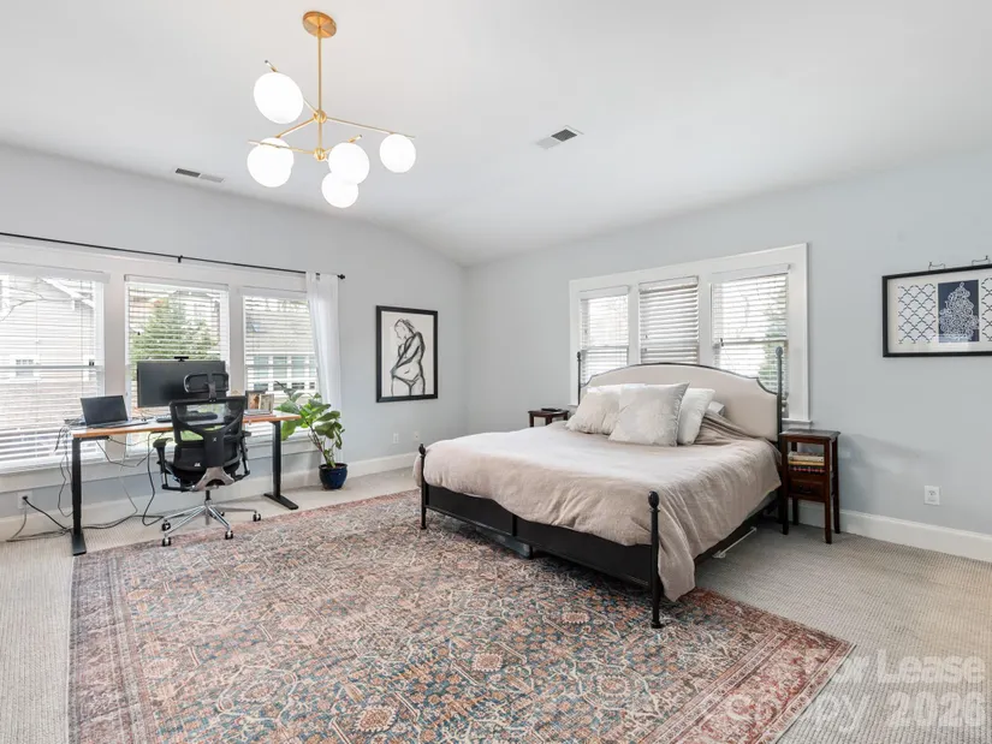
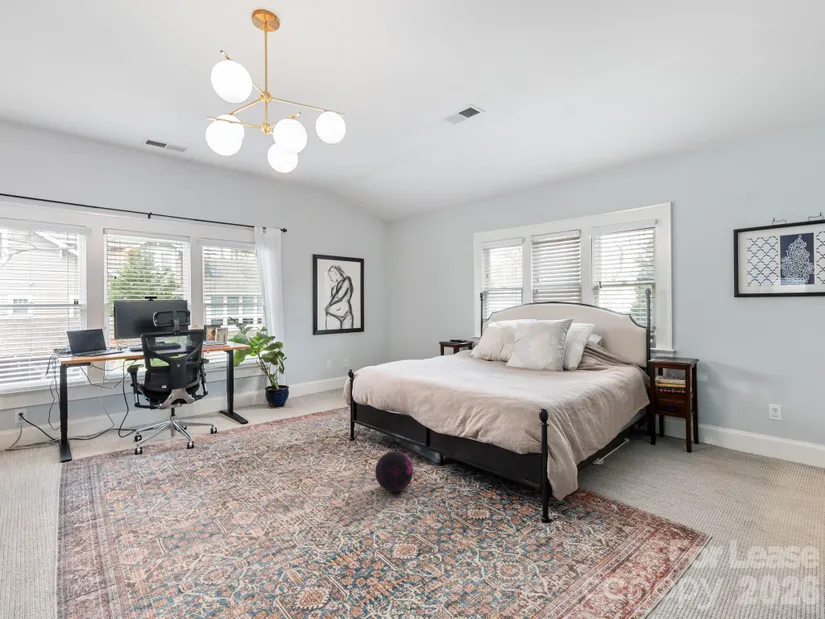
+ ball (394, 471)
